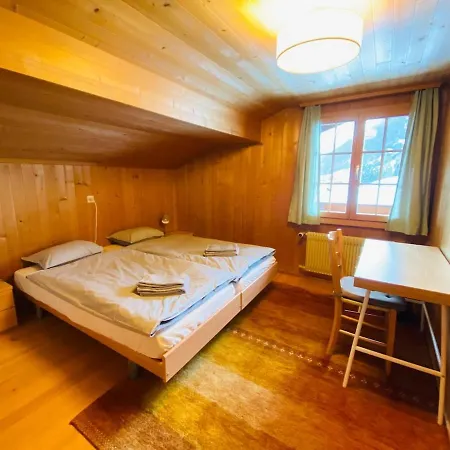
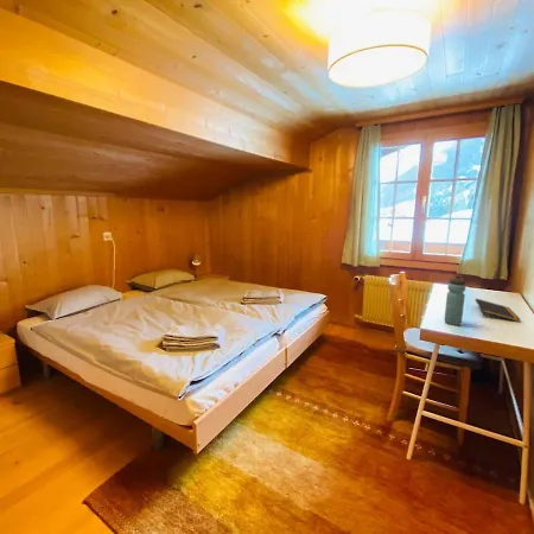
+ water bottle (454, 299)
+ notepad (496, 309)
